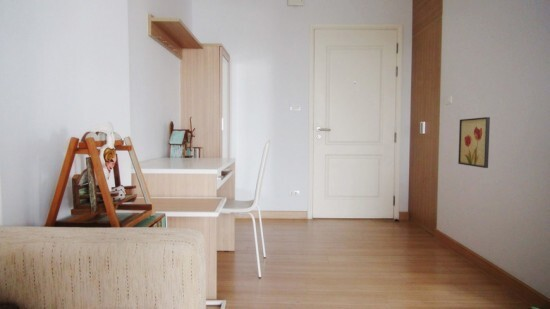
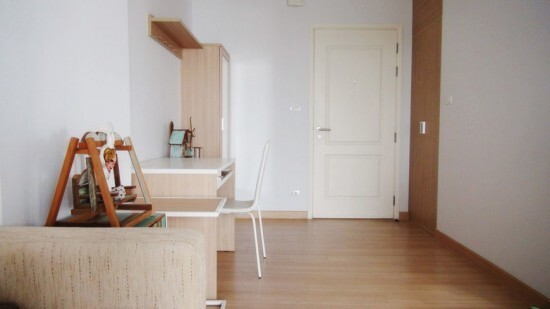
- wall art (474, 142)
